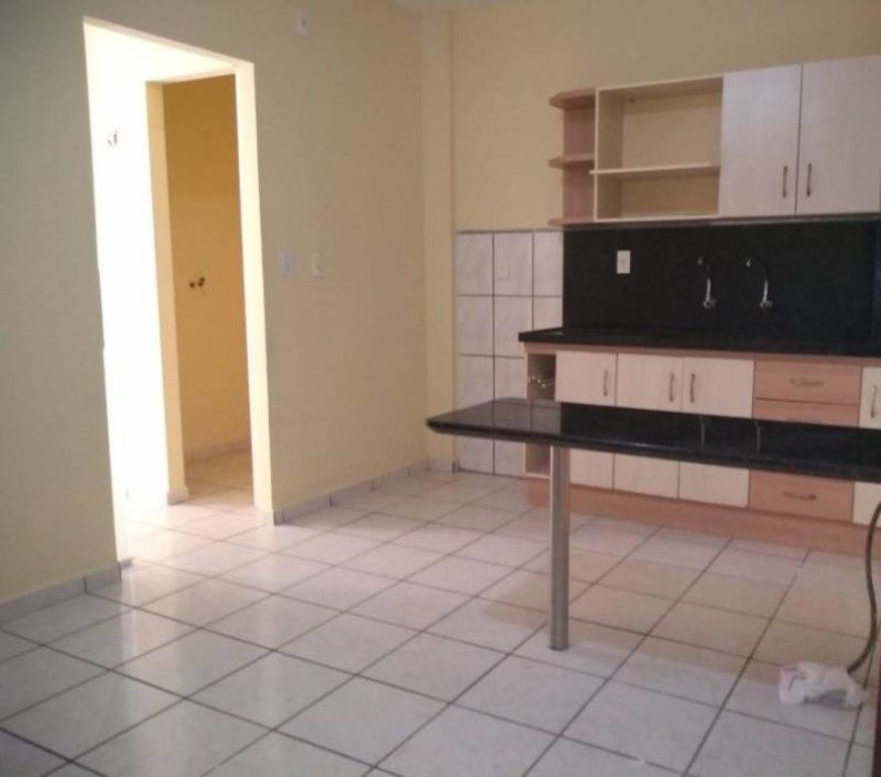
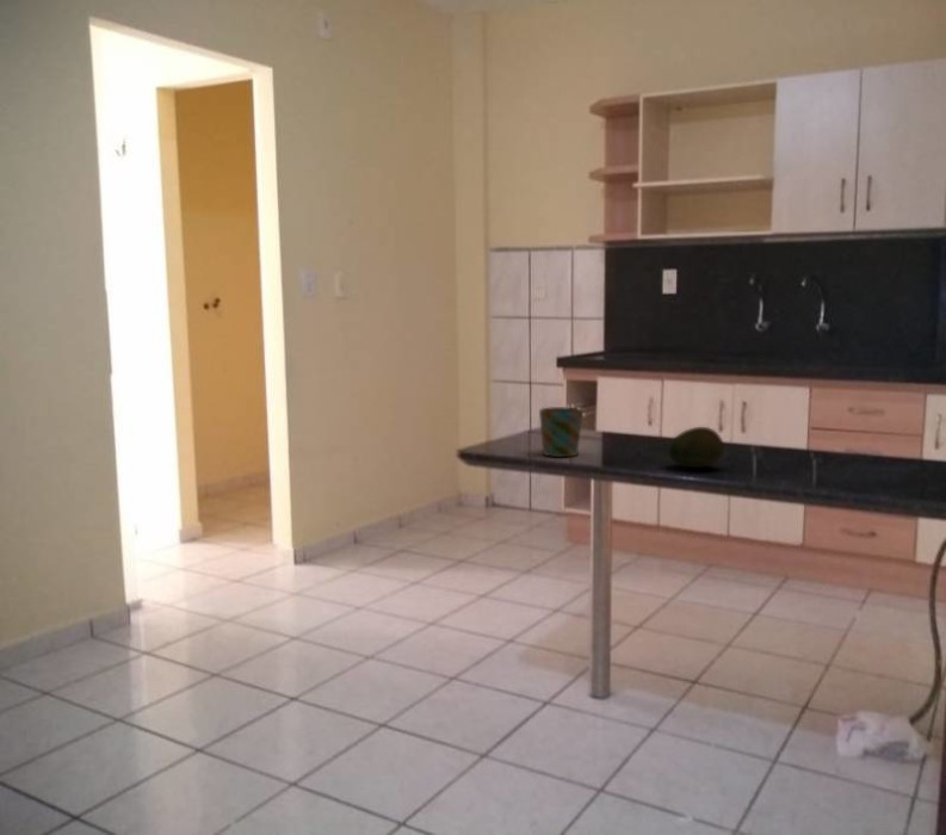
+ mug (563, 431)
+ fruit (694, 447)
